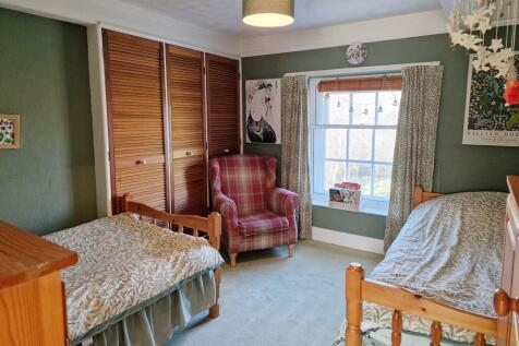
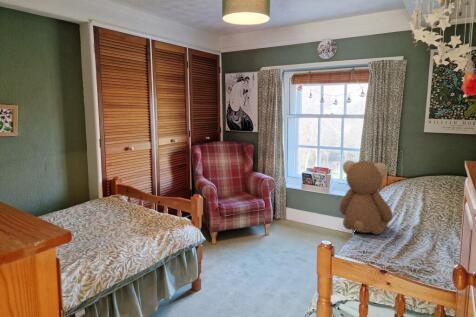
+ teddy bear (366, 195)
